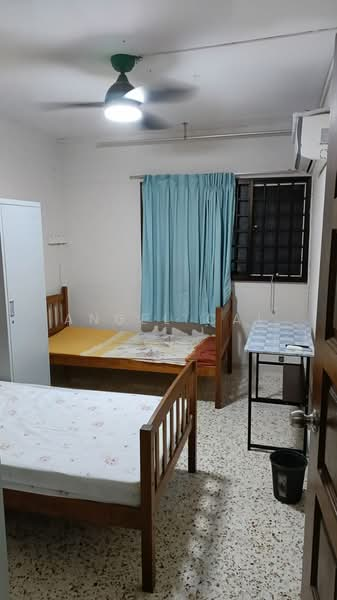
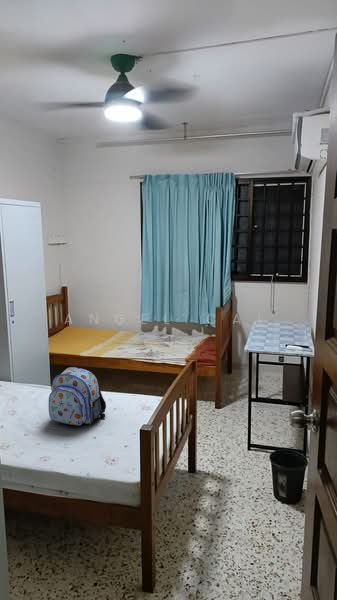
+ backpack (73, 395)
